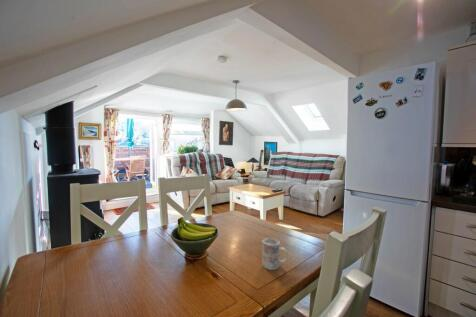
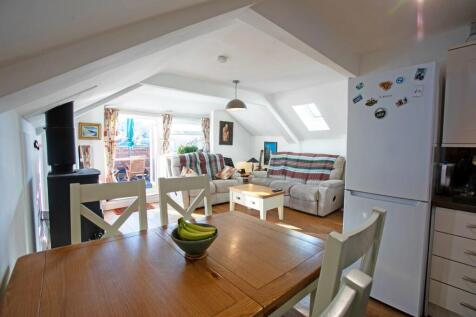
- mug (273, 253)
